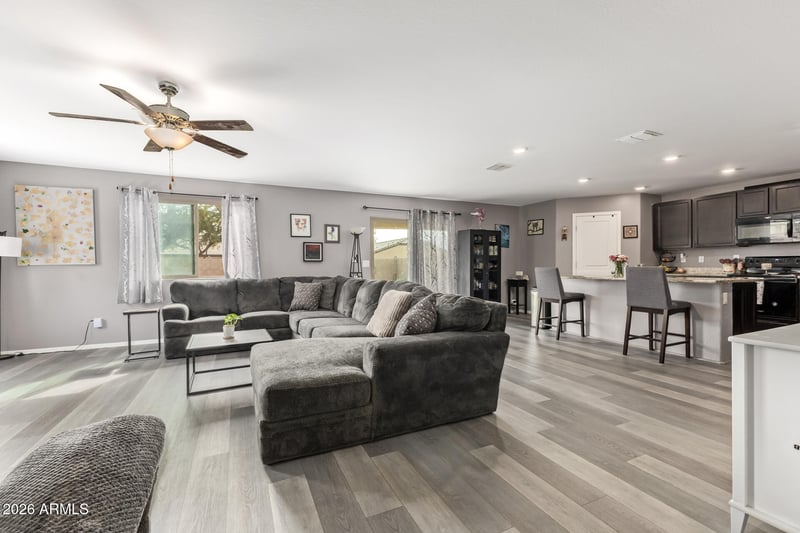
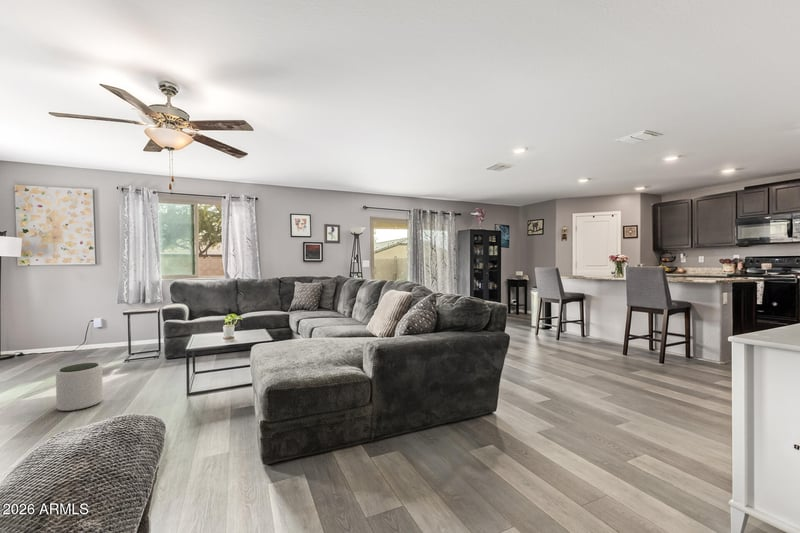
+ plant pot (80, 385)
